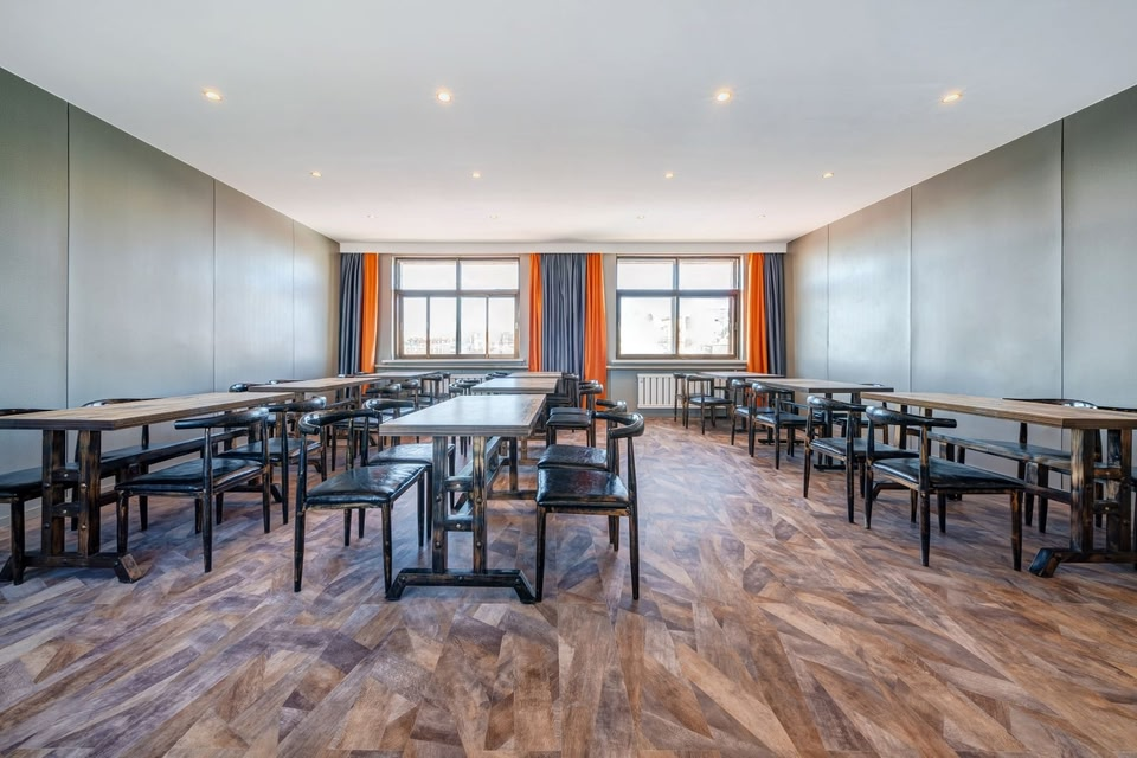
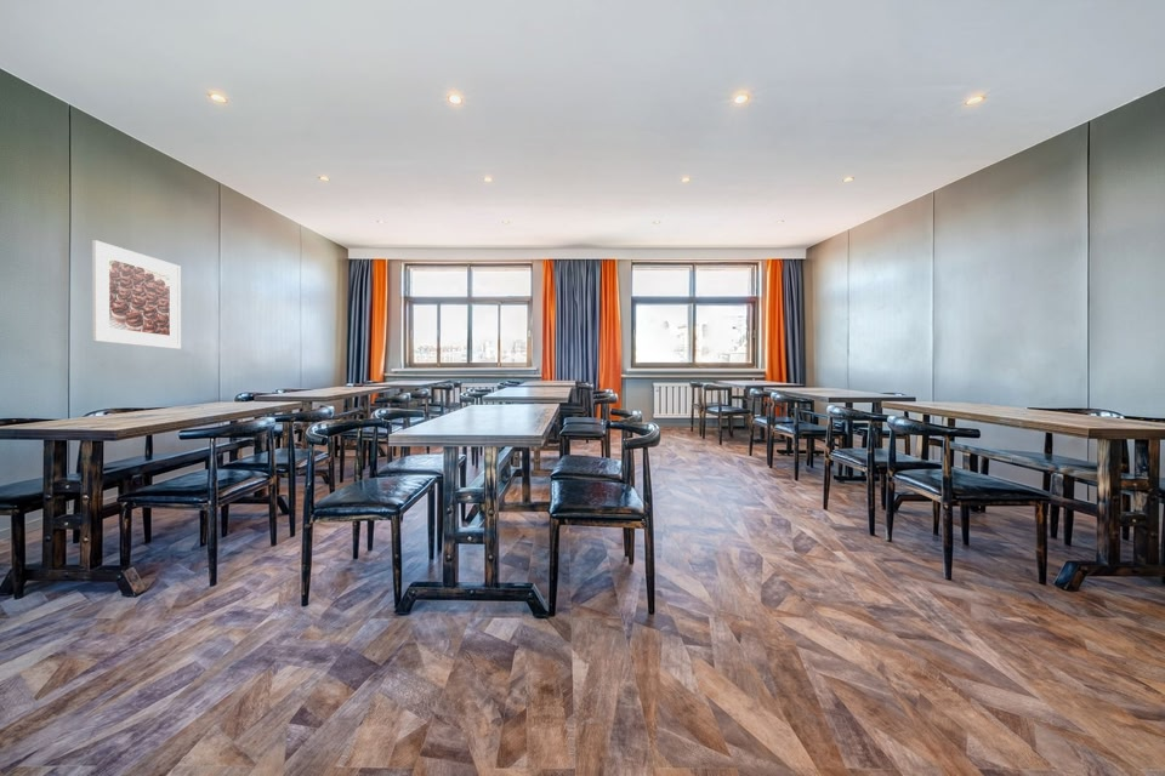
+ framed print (141, 299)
